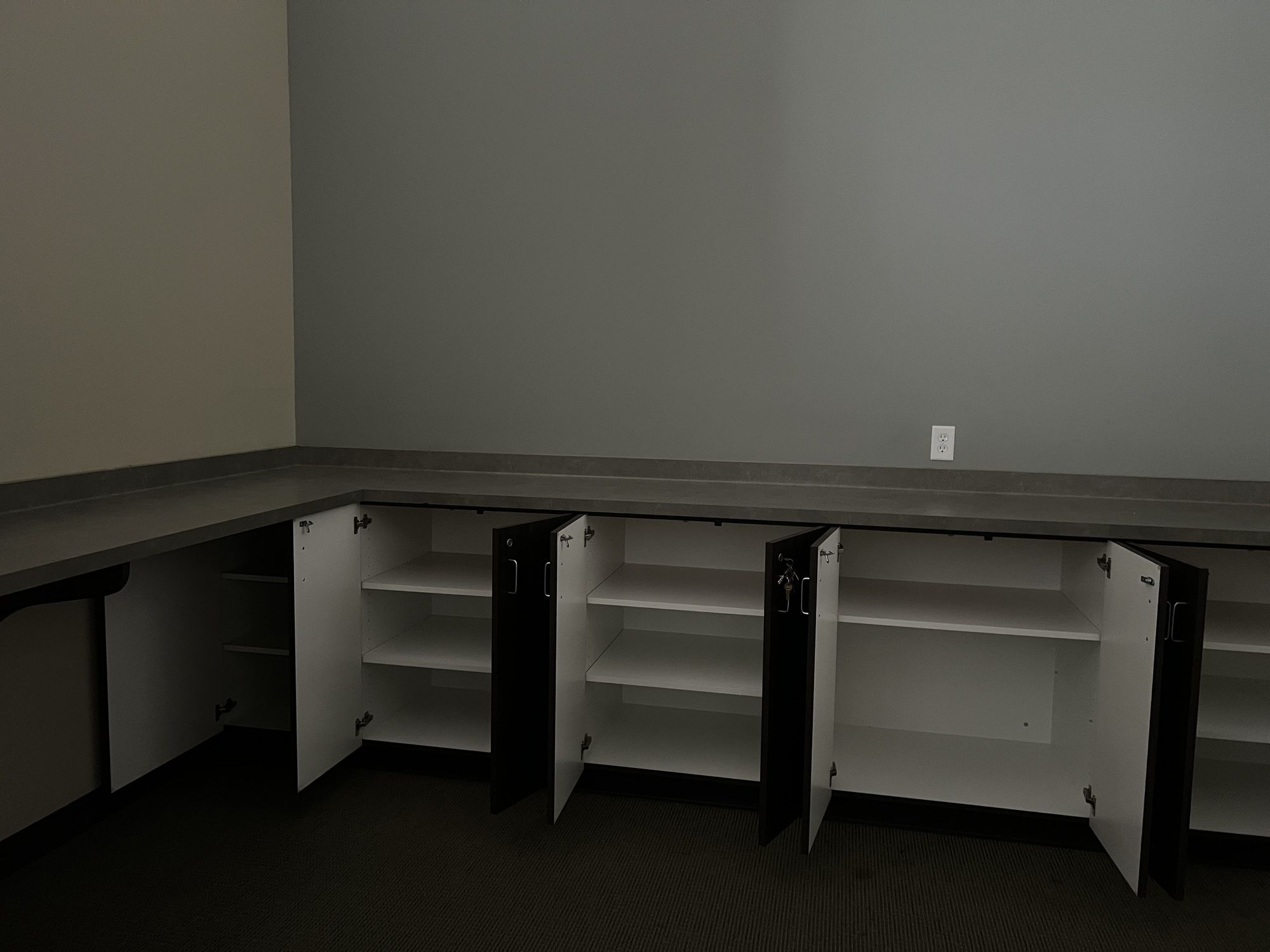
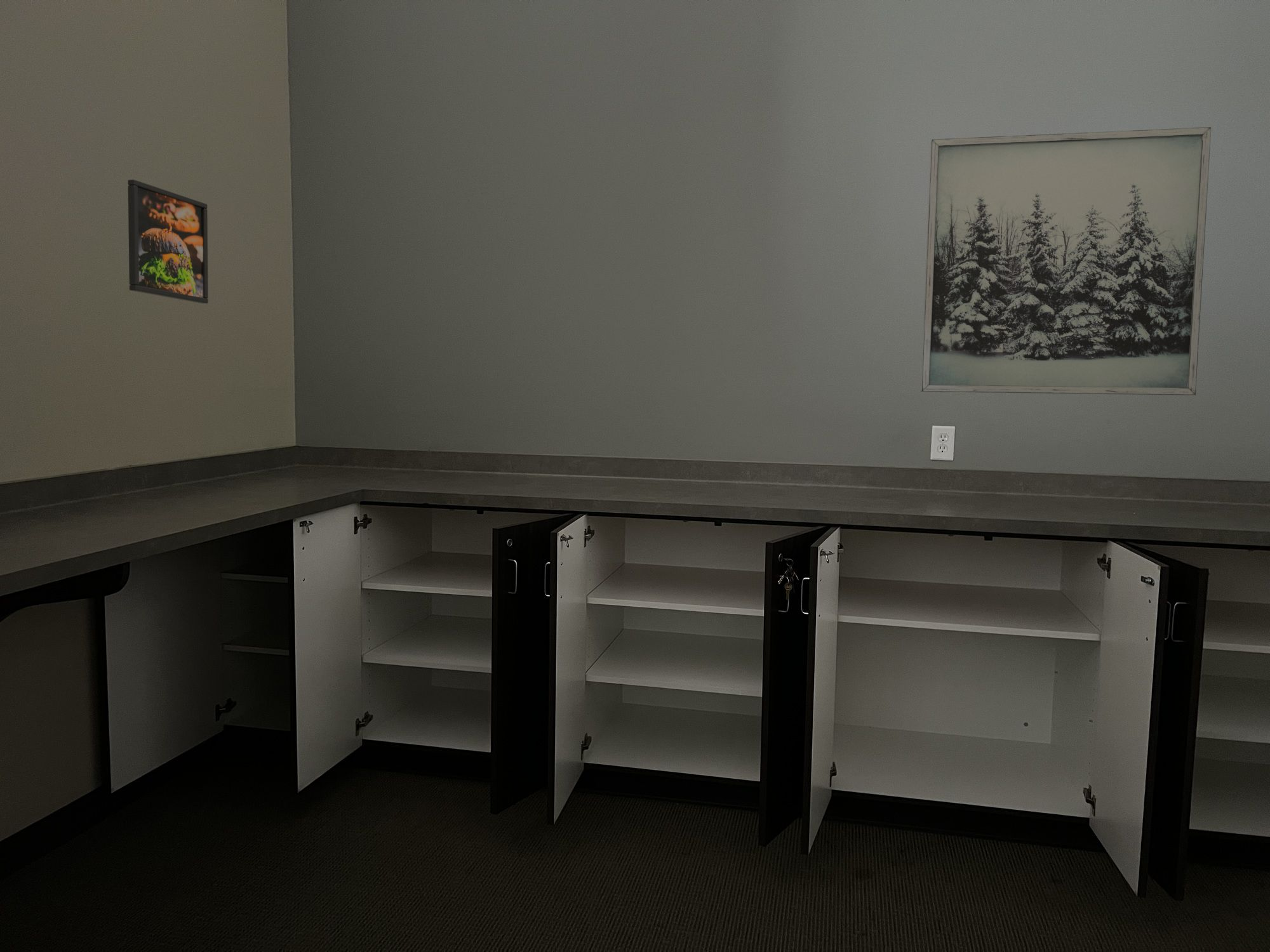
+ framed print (170, 245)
+ wall art (1059, 265)
